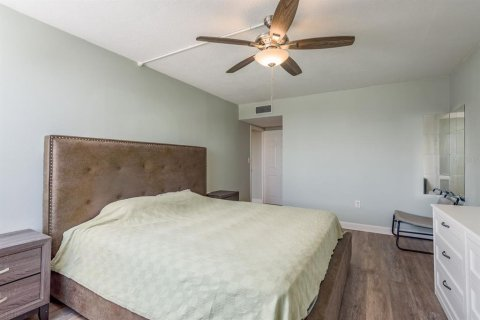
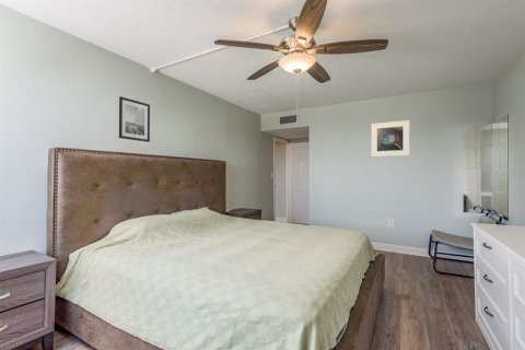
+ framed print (389, 139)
+ wall art (135, 120)
